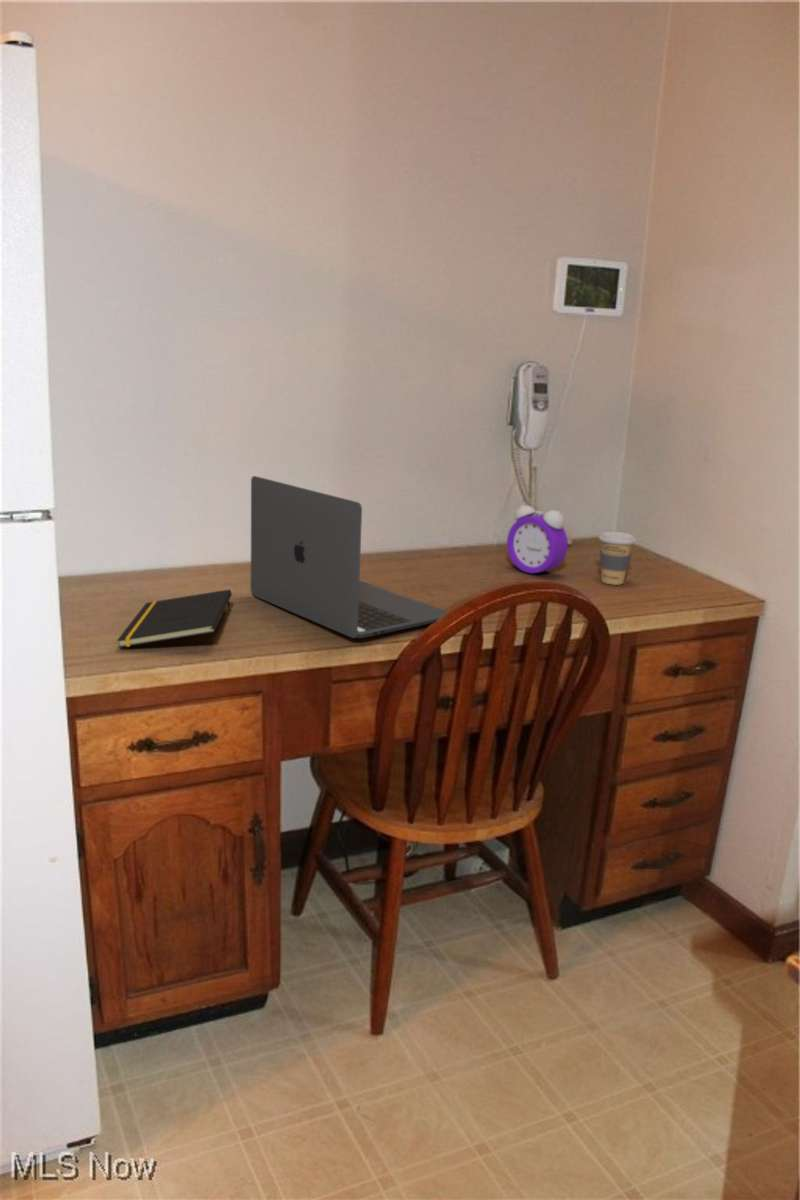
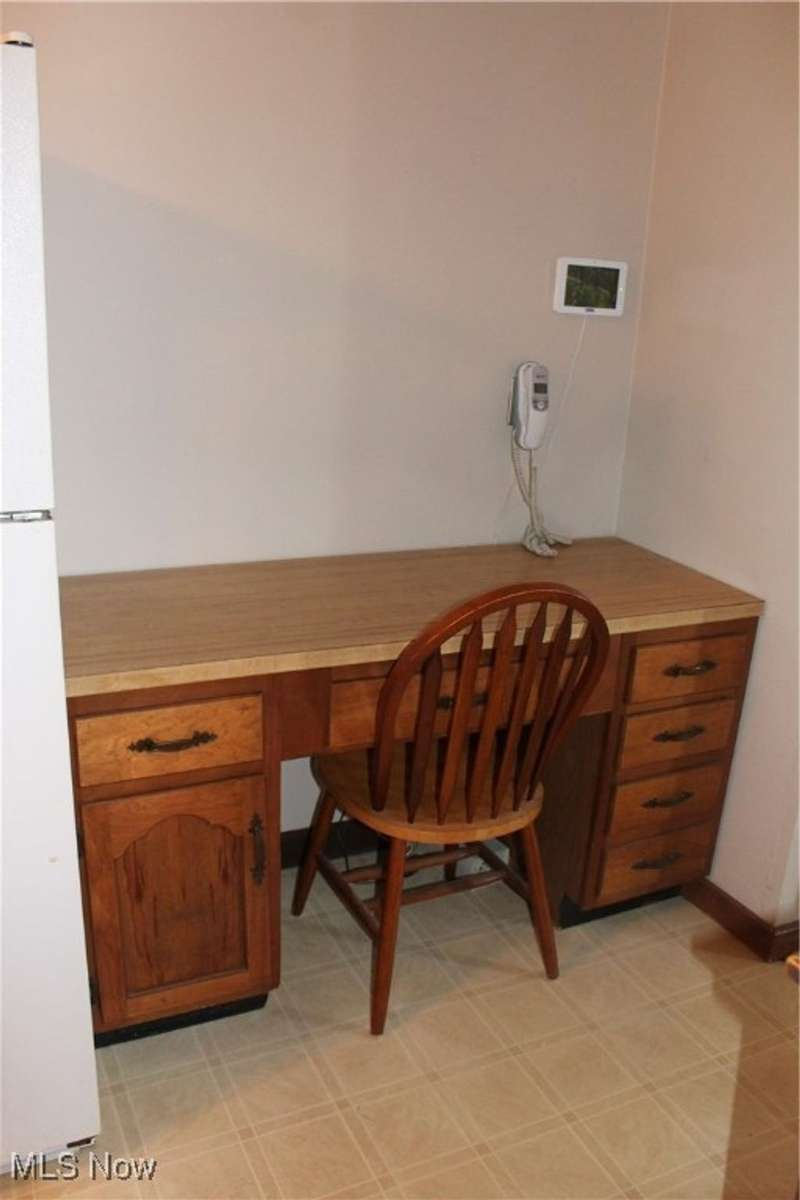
- laptop (352, 547)
- coffee cup (615, 558)
- notepad (178, 616)
- alarm clock (537, 539)
